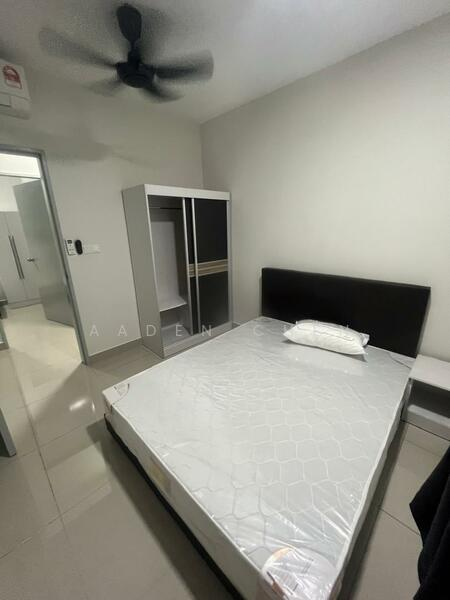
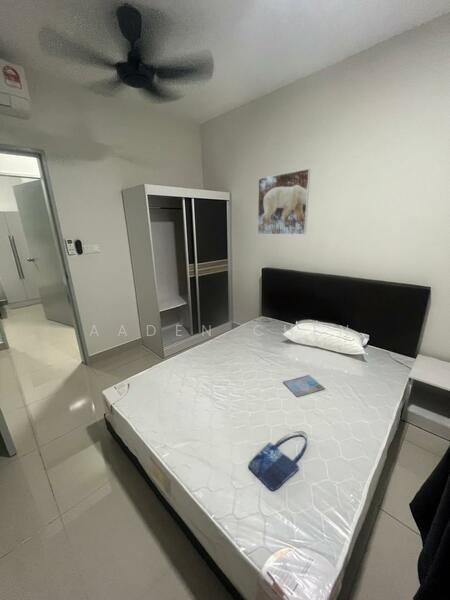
+ book (303, 384)
+ shopping bag (283, 454)
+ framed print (281, 205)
